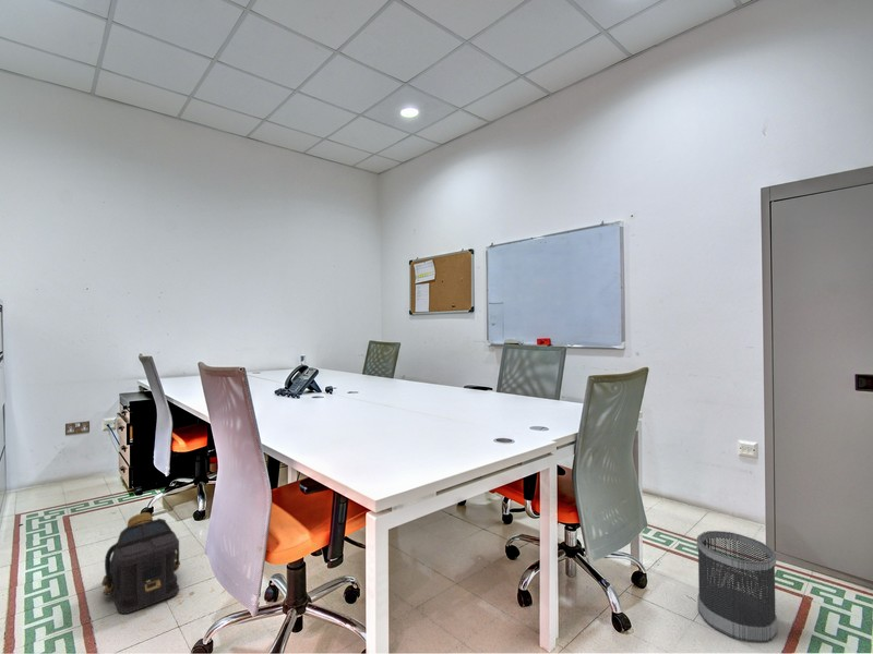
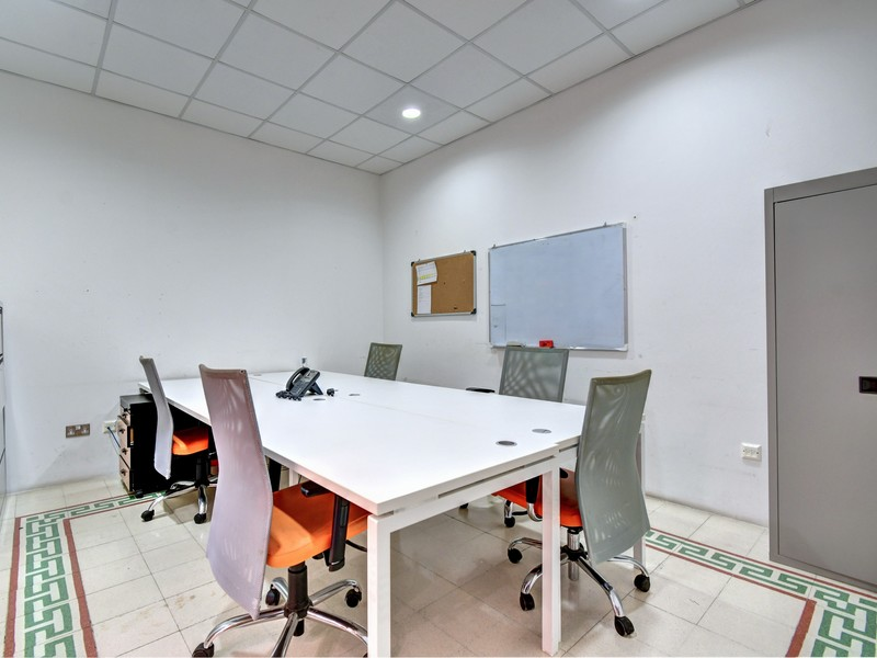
- wastebasket (734, 582)
- backpack (143, 552)
